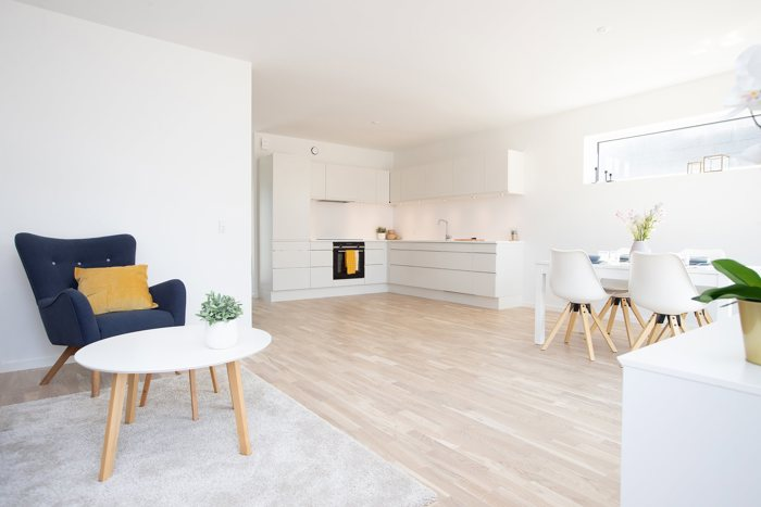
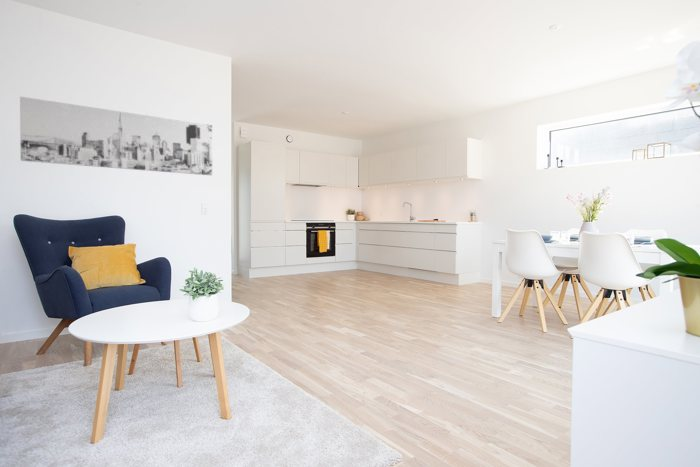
+ wall art (127, 141)
